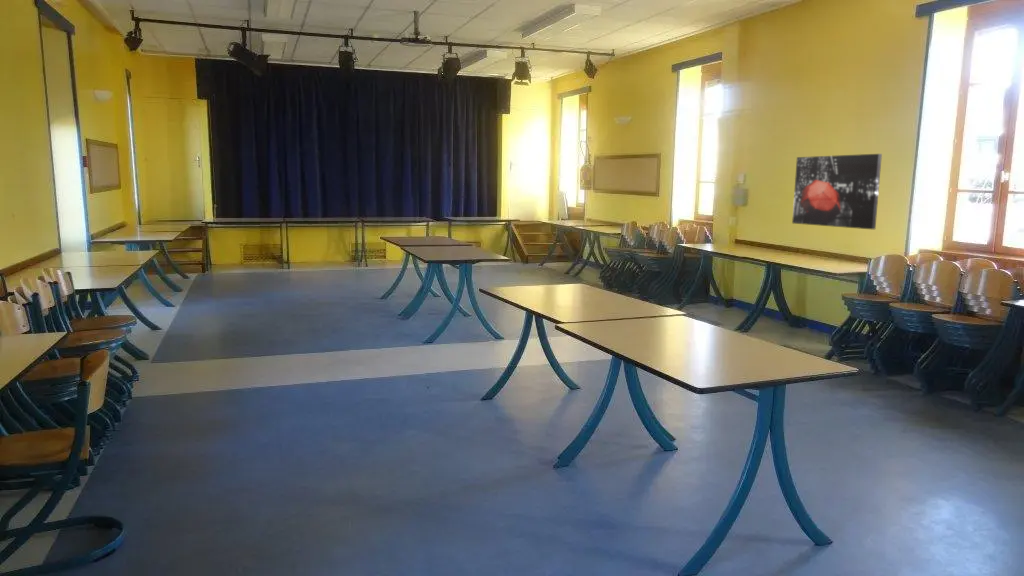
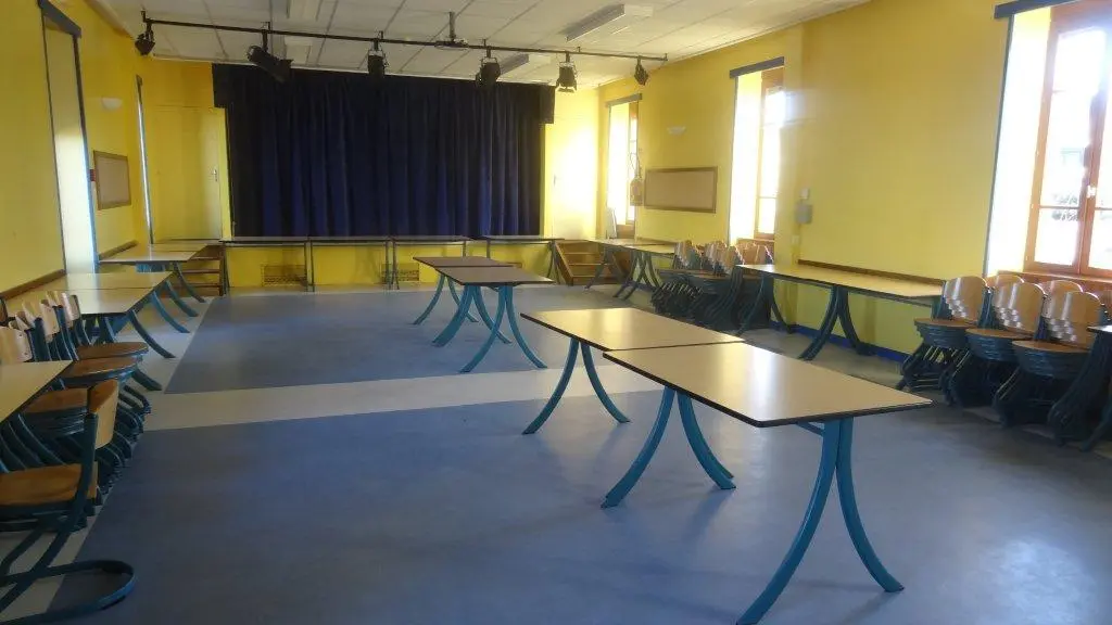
- wall art (833, 191)
